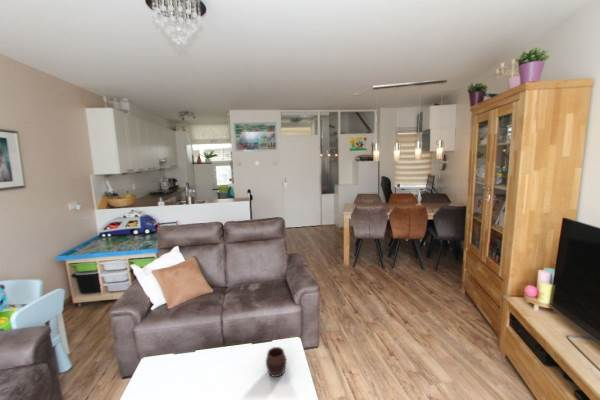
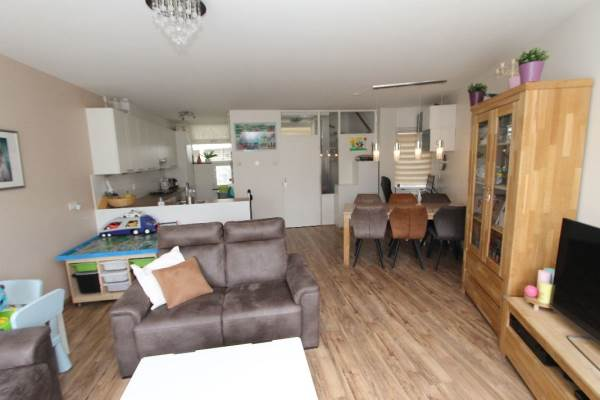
- cup (276, 361)
